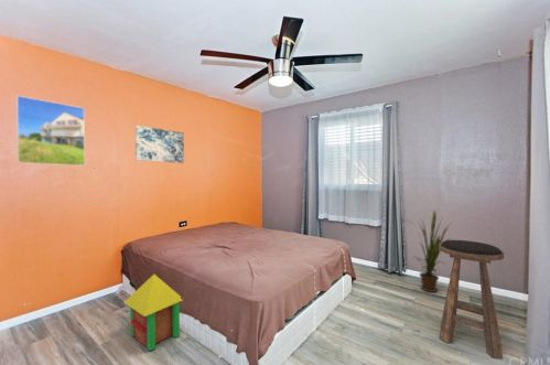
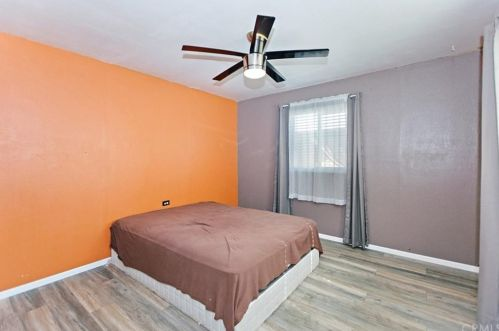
- wall art (161, 146)
- house plant (428, 249)
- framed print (53, 132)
- stool (457, 291)
- toy house (154, 304)
